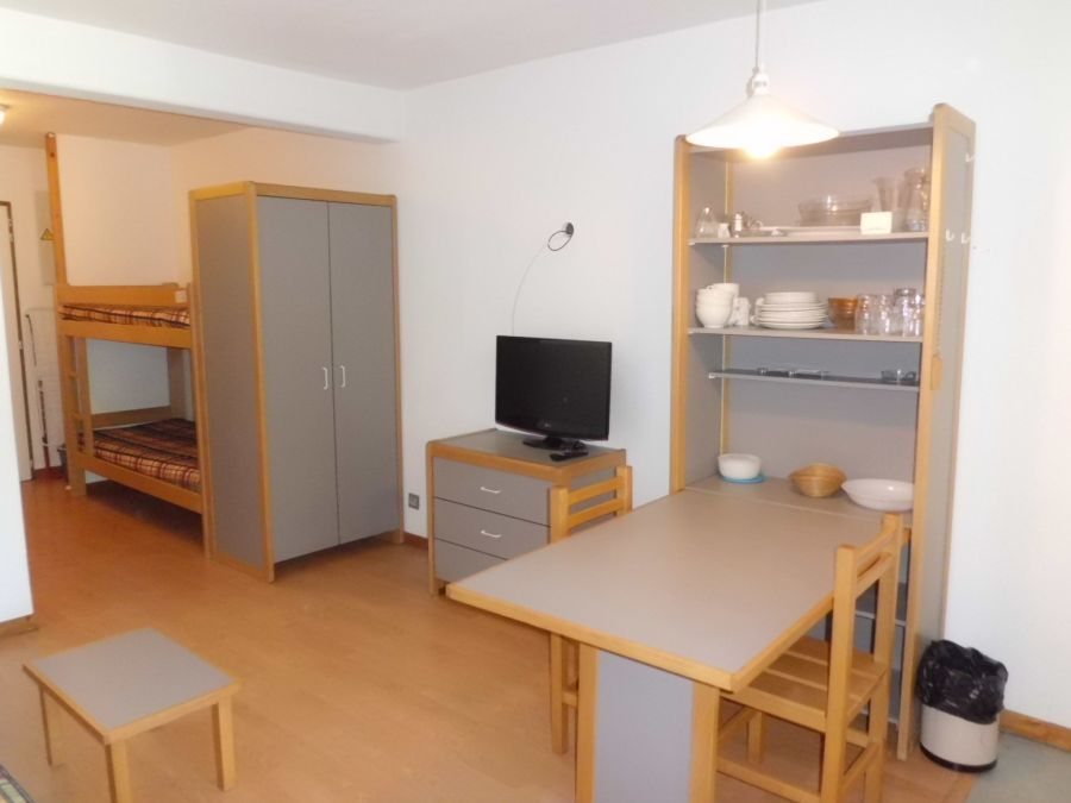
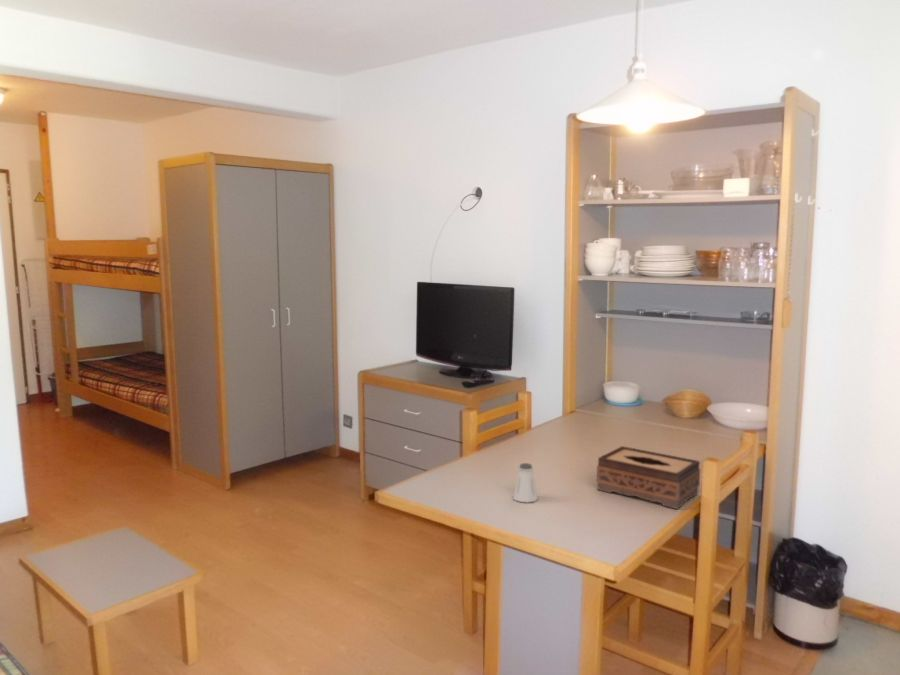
+ tissue box (648, 475)
+ saltshaker (525, 481)
